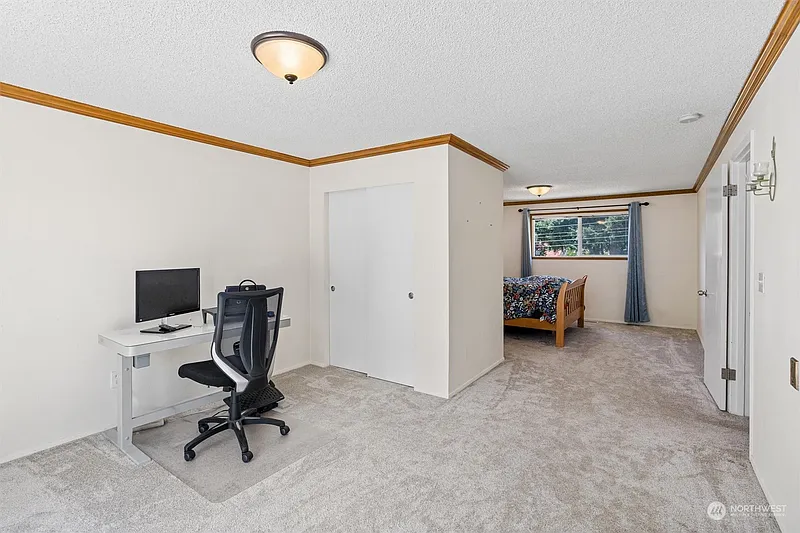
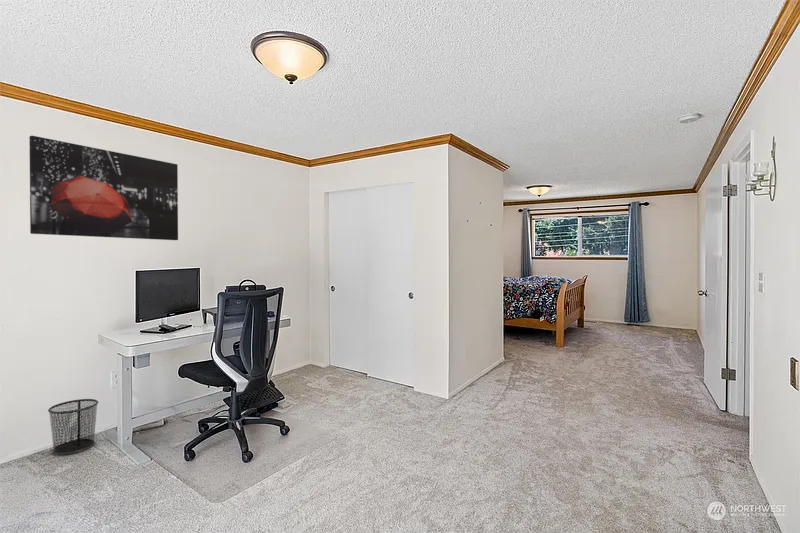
+ wall art (113, 194)
+ waste bin (74, 426)
